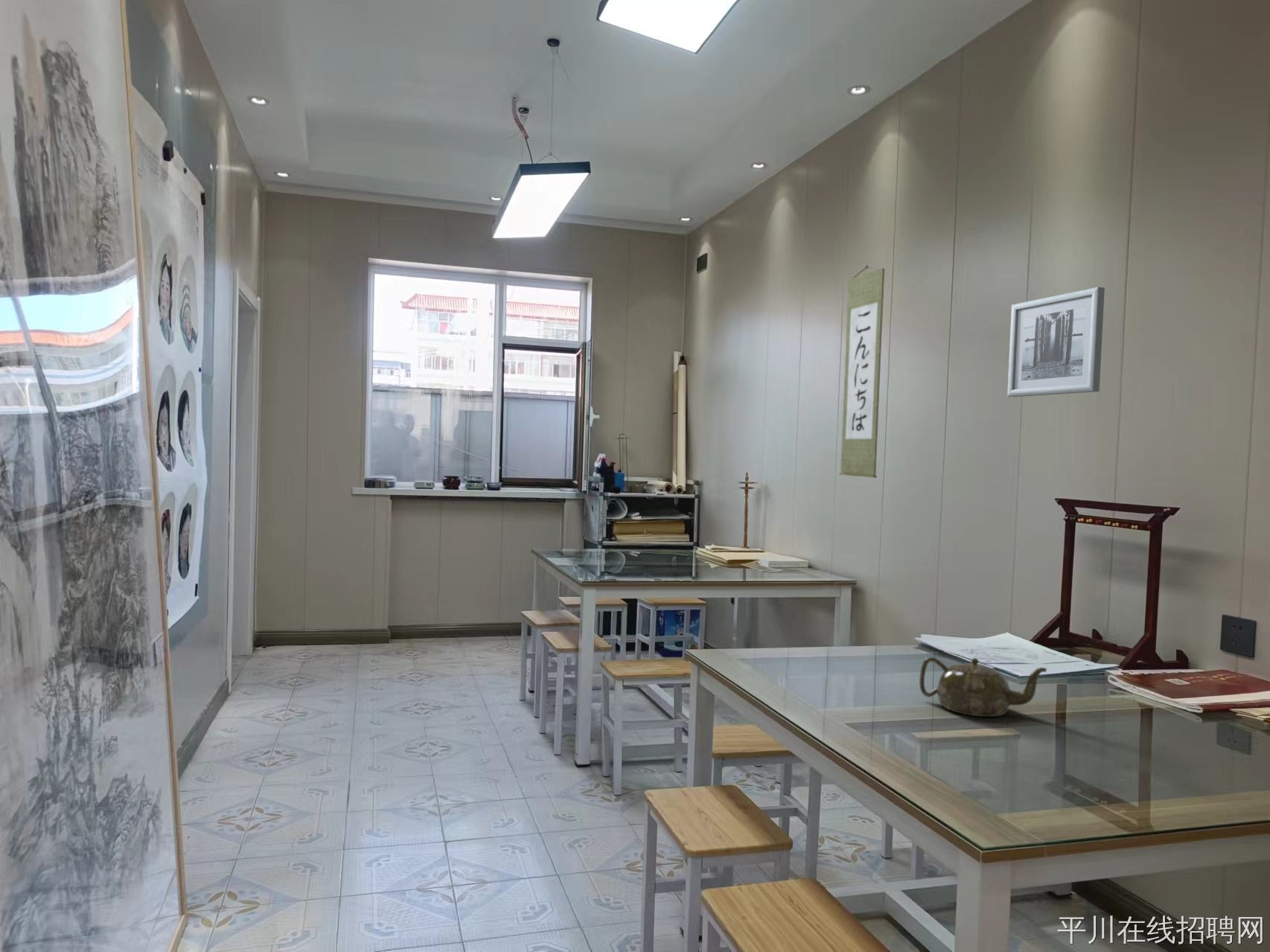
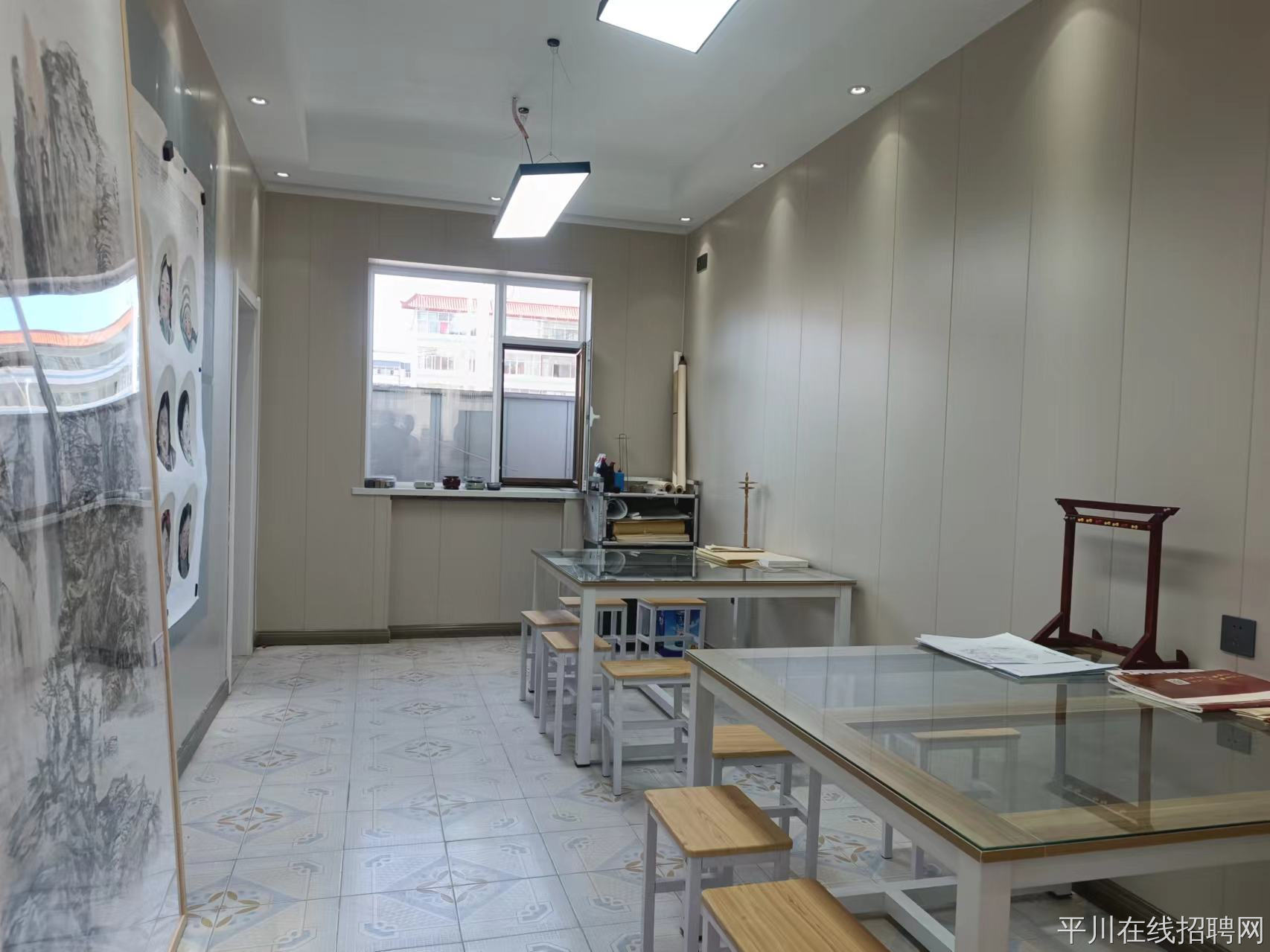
- wall scroll (861, 371)
- teapot (980, 683)
- wall art (1053, 345)
